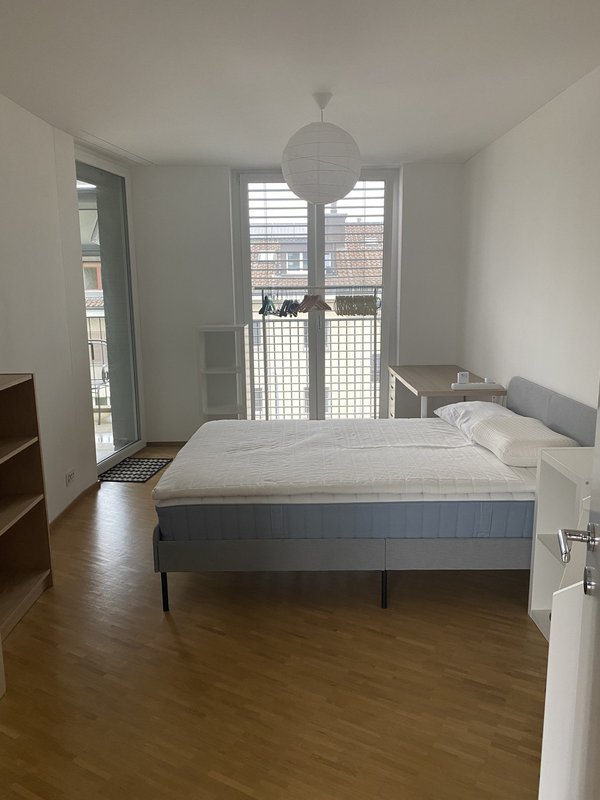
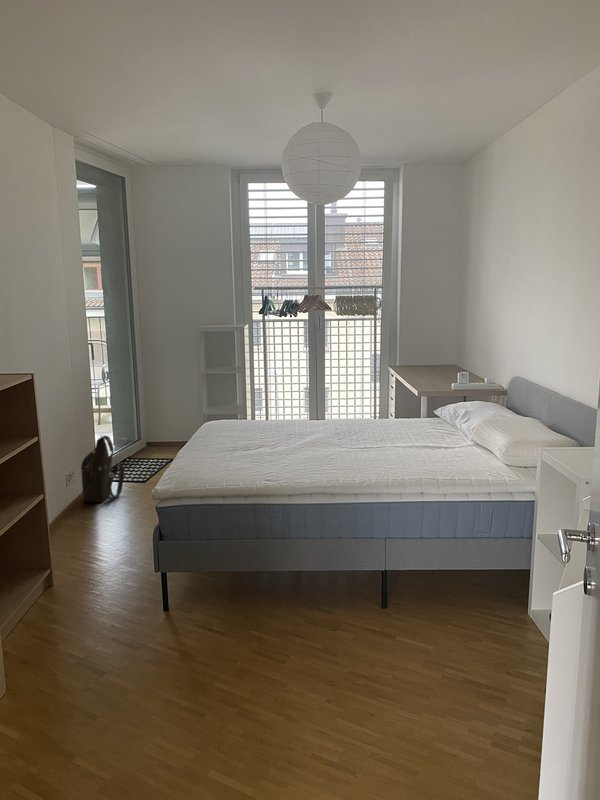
+ shoulder bag (101, 467)
